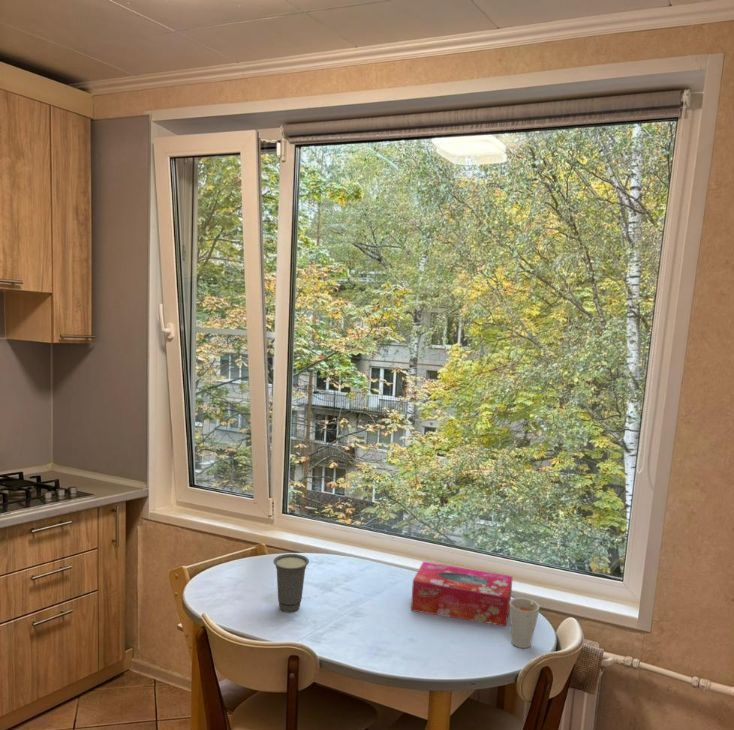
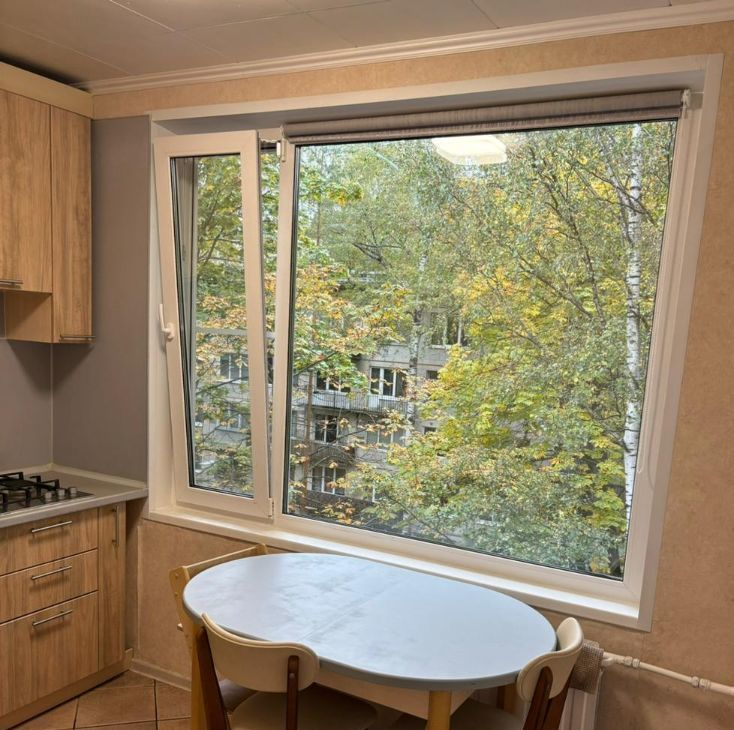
- cup (523, 620)
- cup (290, 584)
- tissue box (462, 593)
